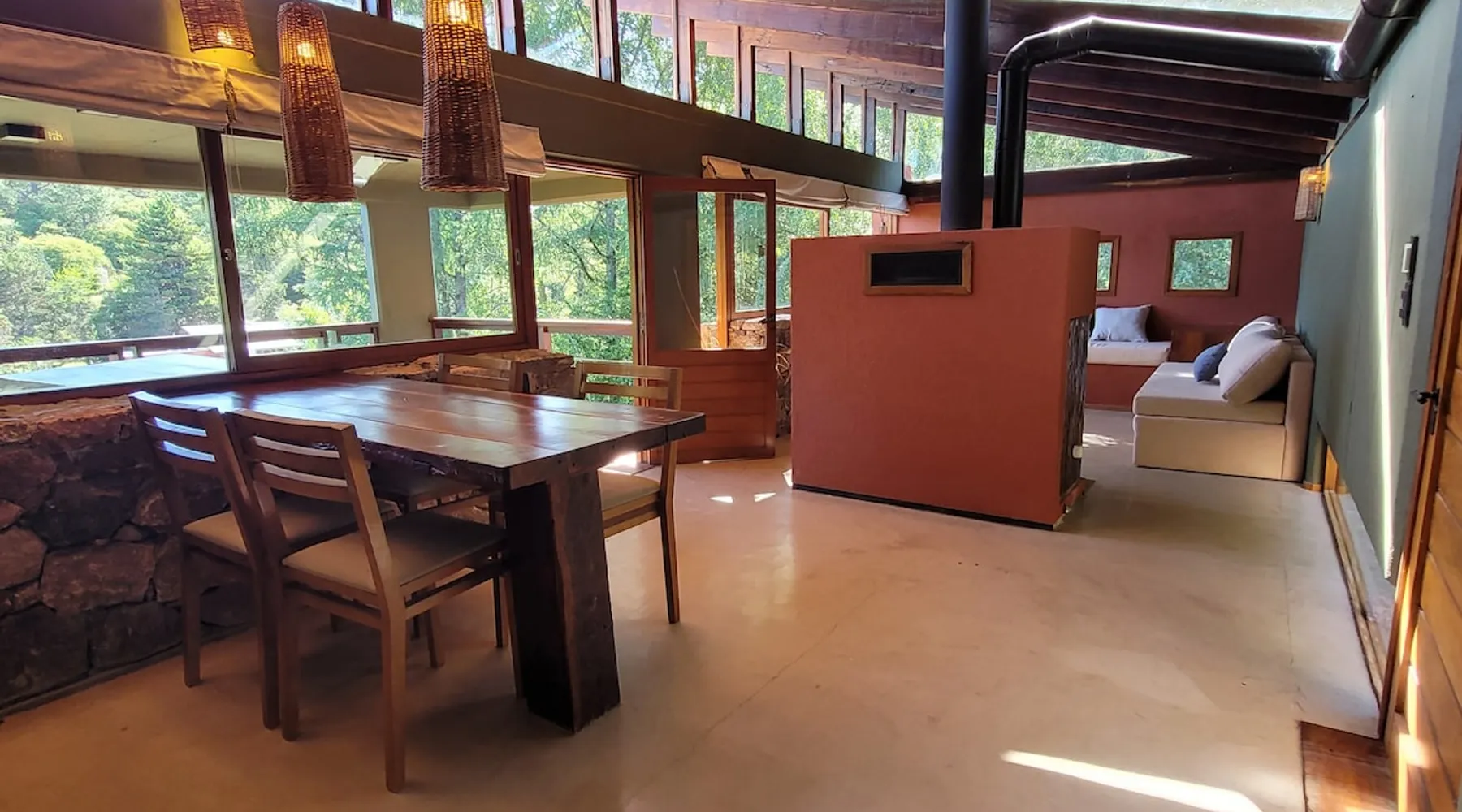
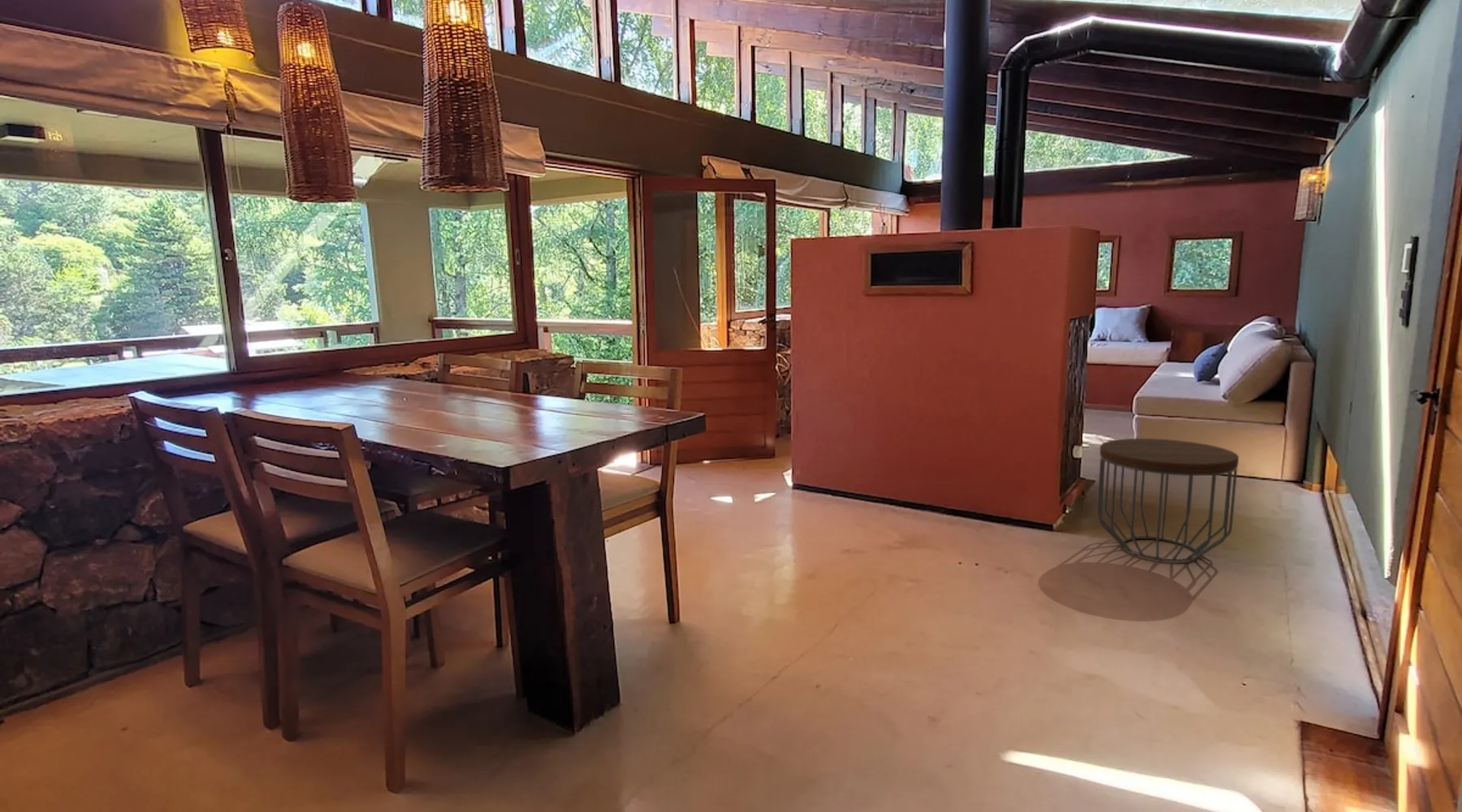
+ side table (1164, 500)
